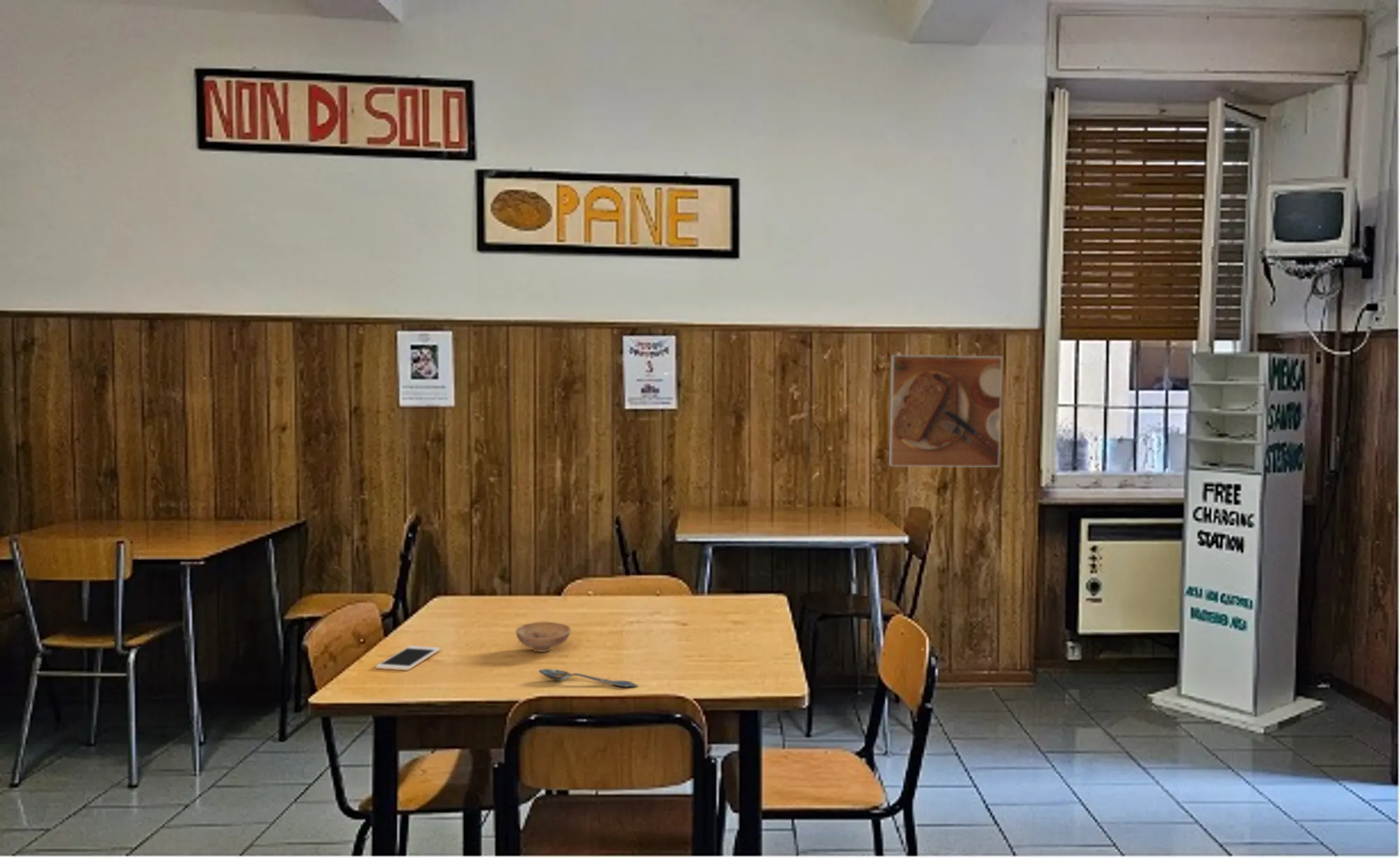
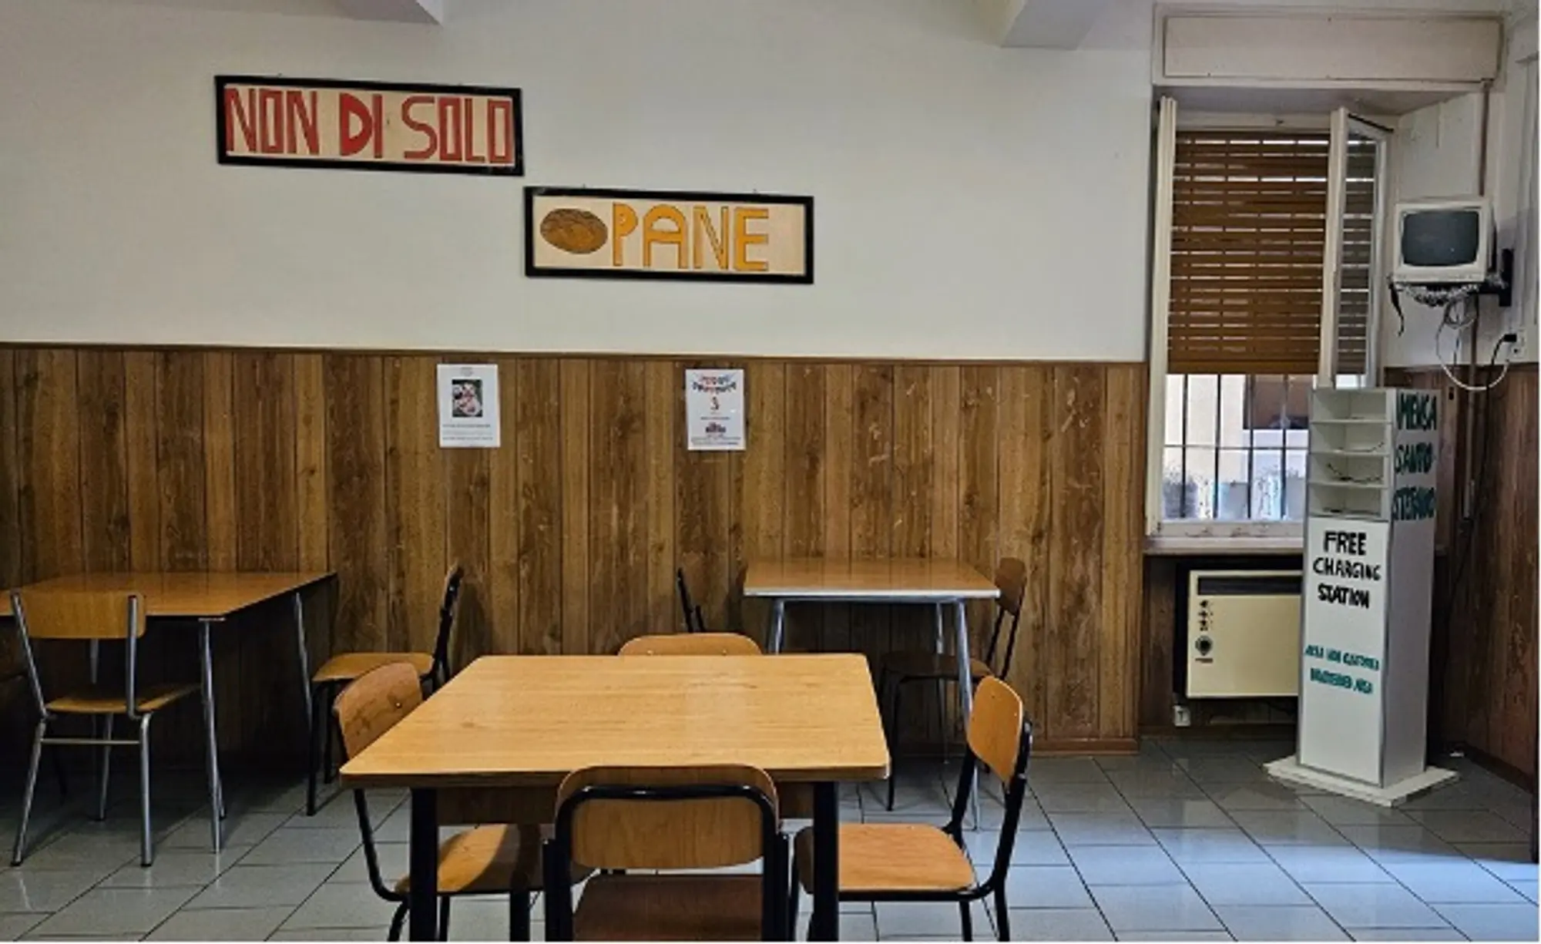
- cell phone (409, 658)
- bowl (543, 638)
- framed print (945, 411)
- spoon (587, 677)
